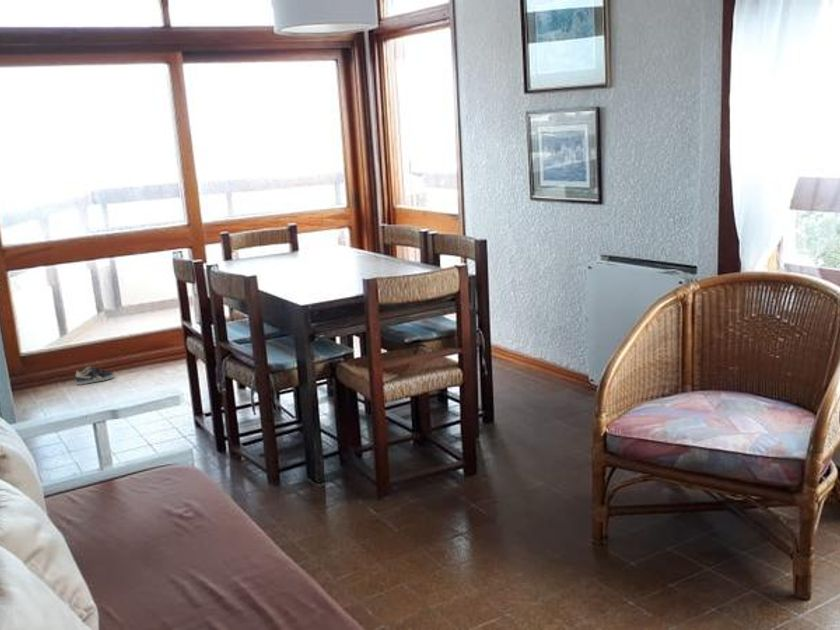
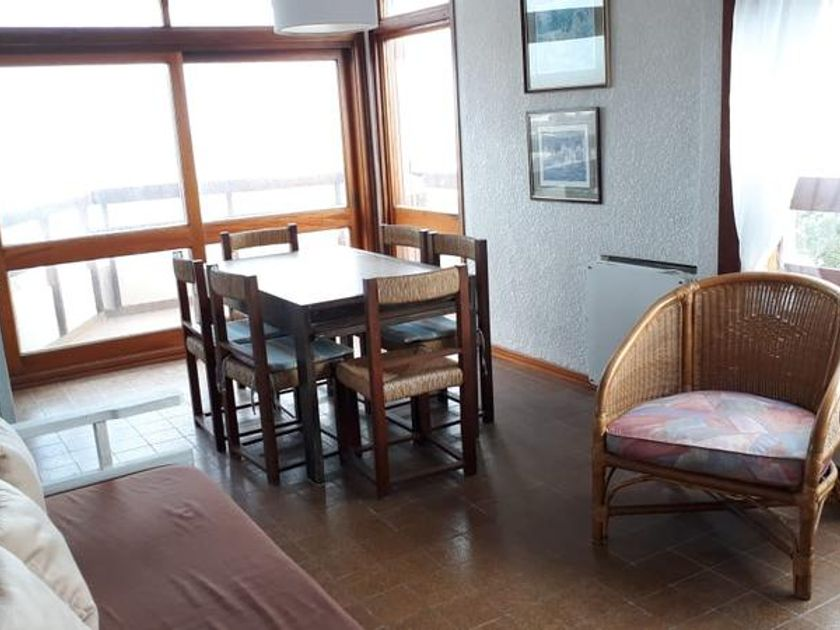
- sneaker (94, 374)
